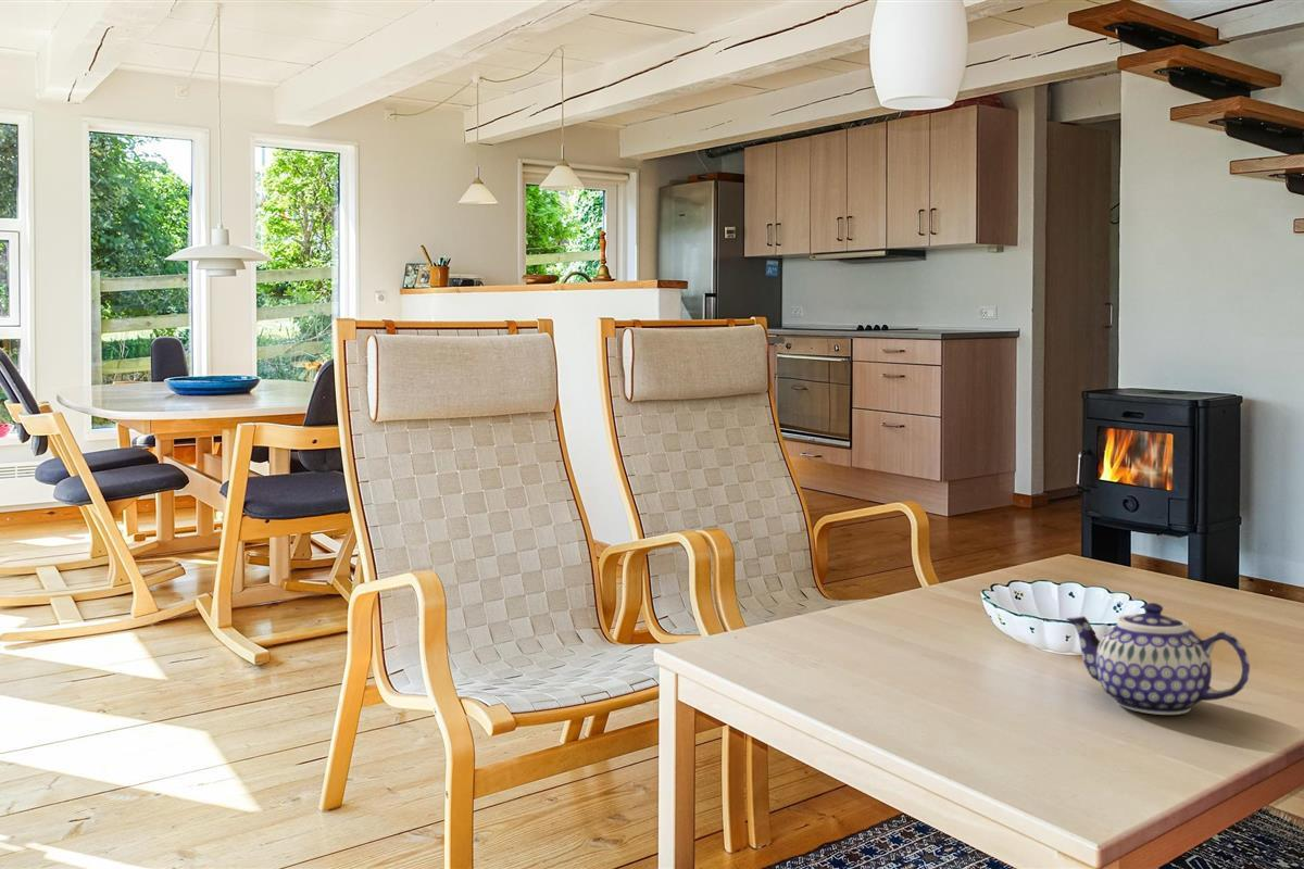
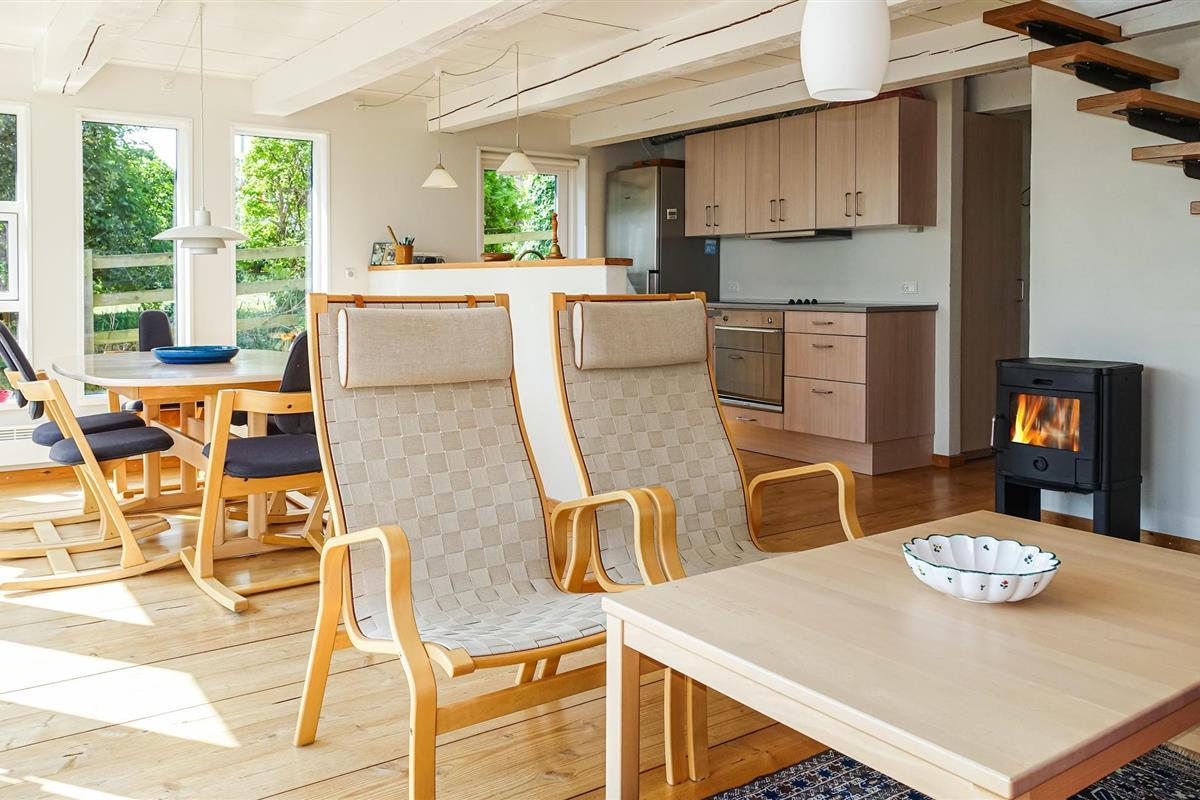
- teapot (1152, 653)
